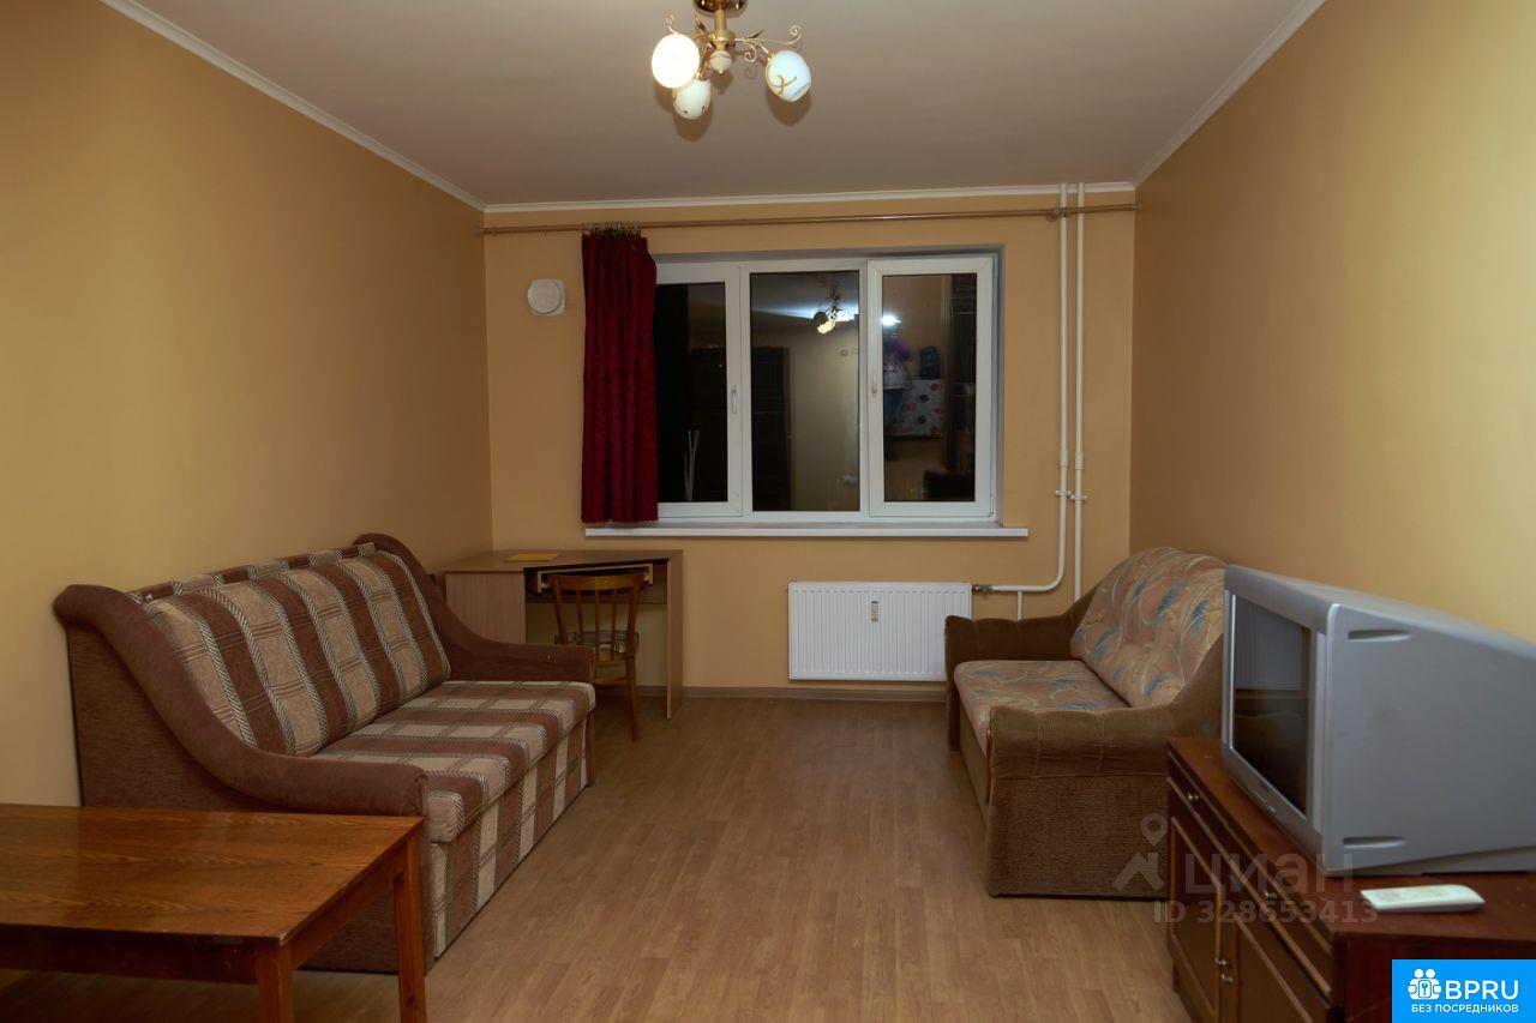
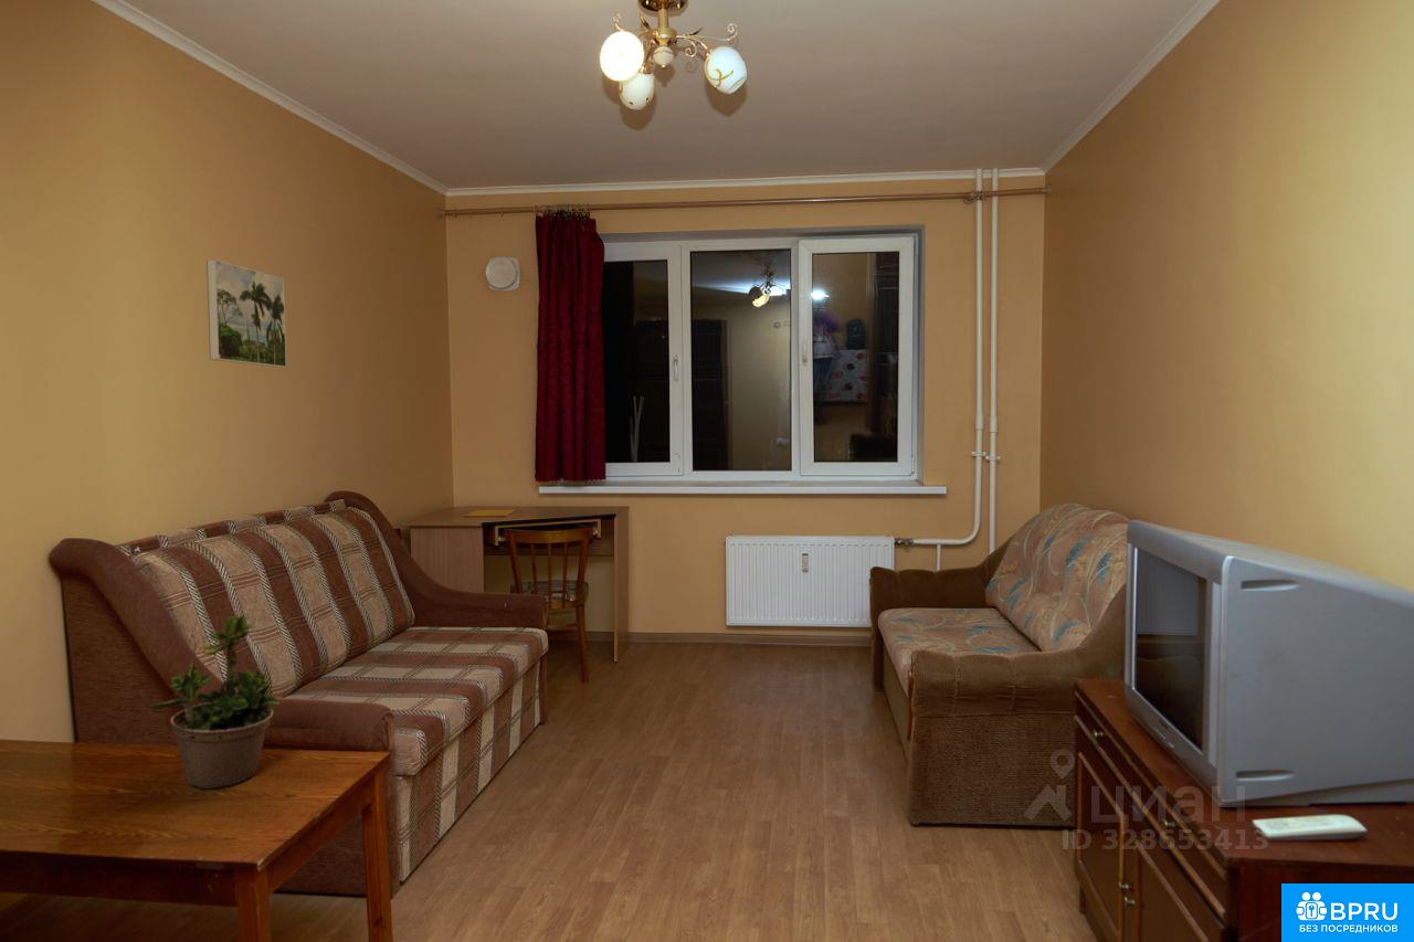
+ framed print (249, 316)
+ potted plant (224, 692)
